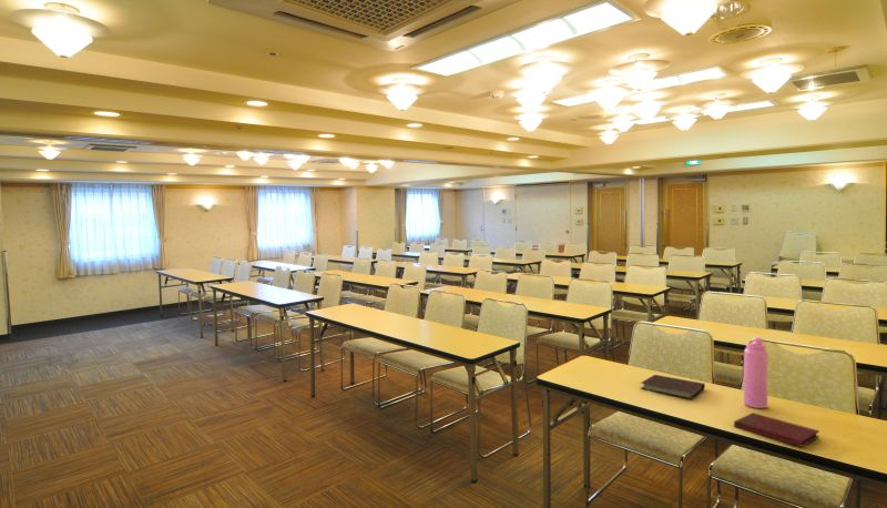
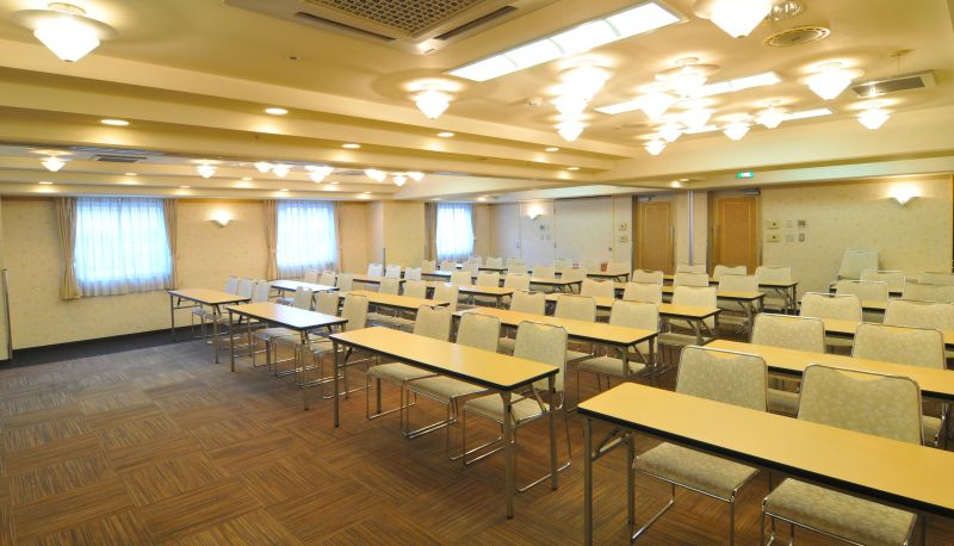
- book (775, 428)
- notebook (672, 385)
- water bottle (755, 372)
